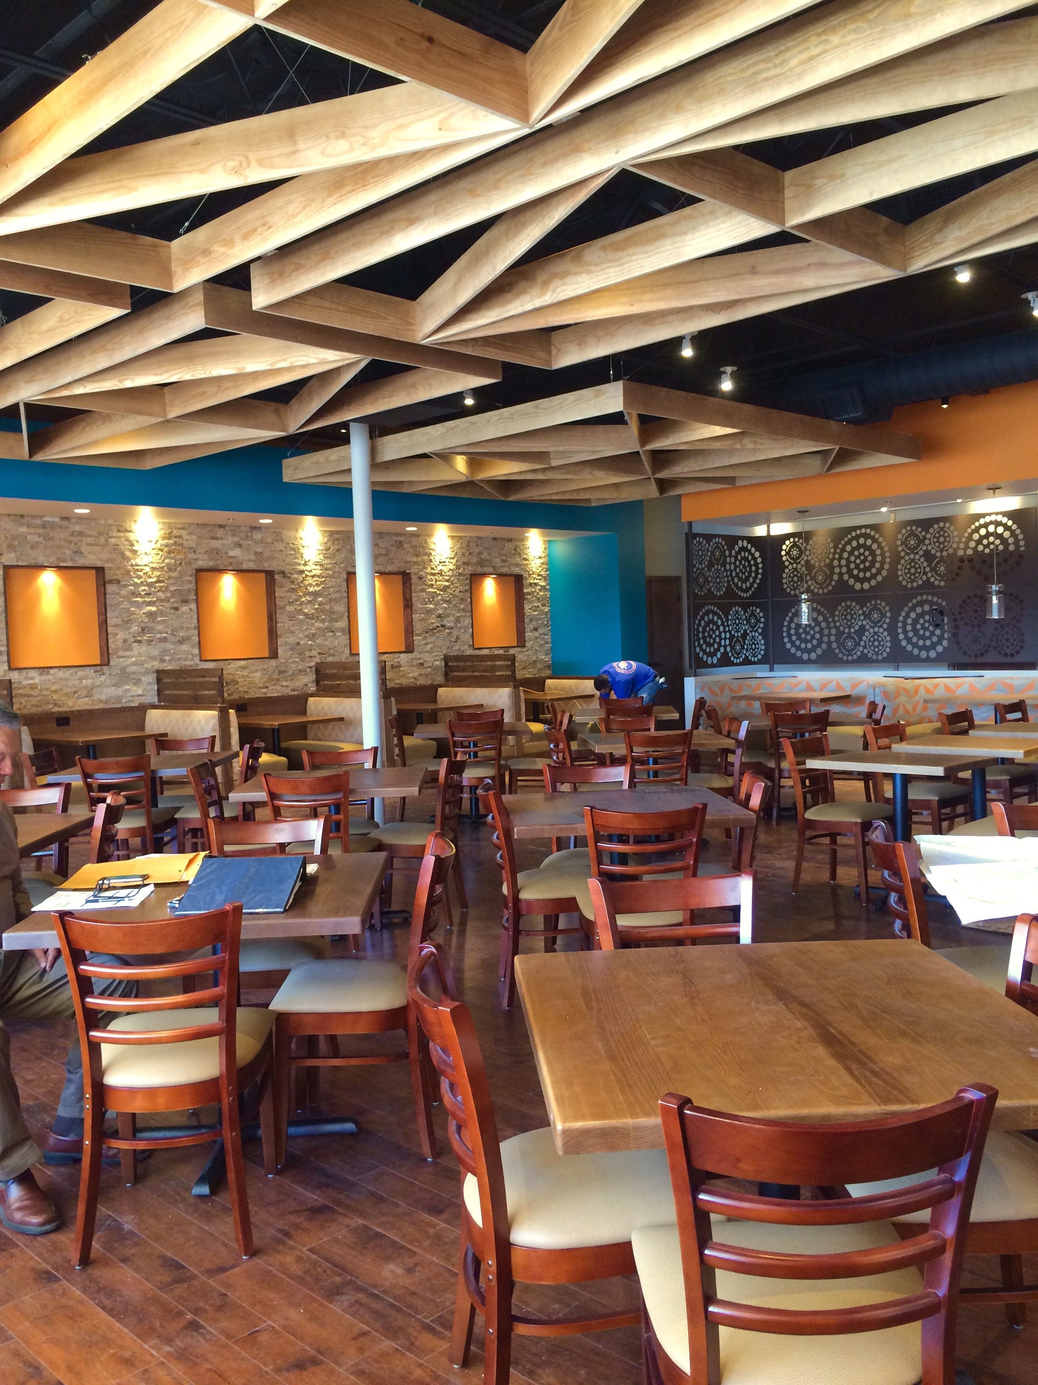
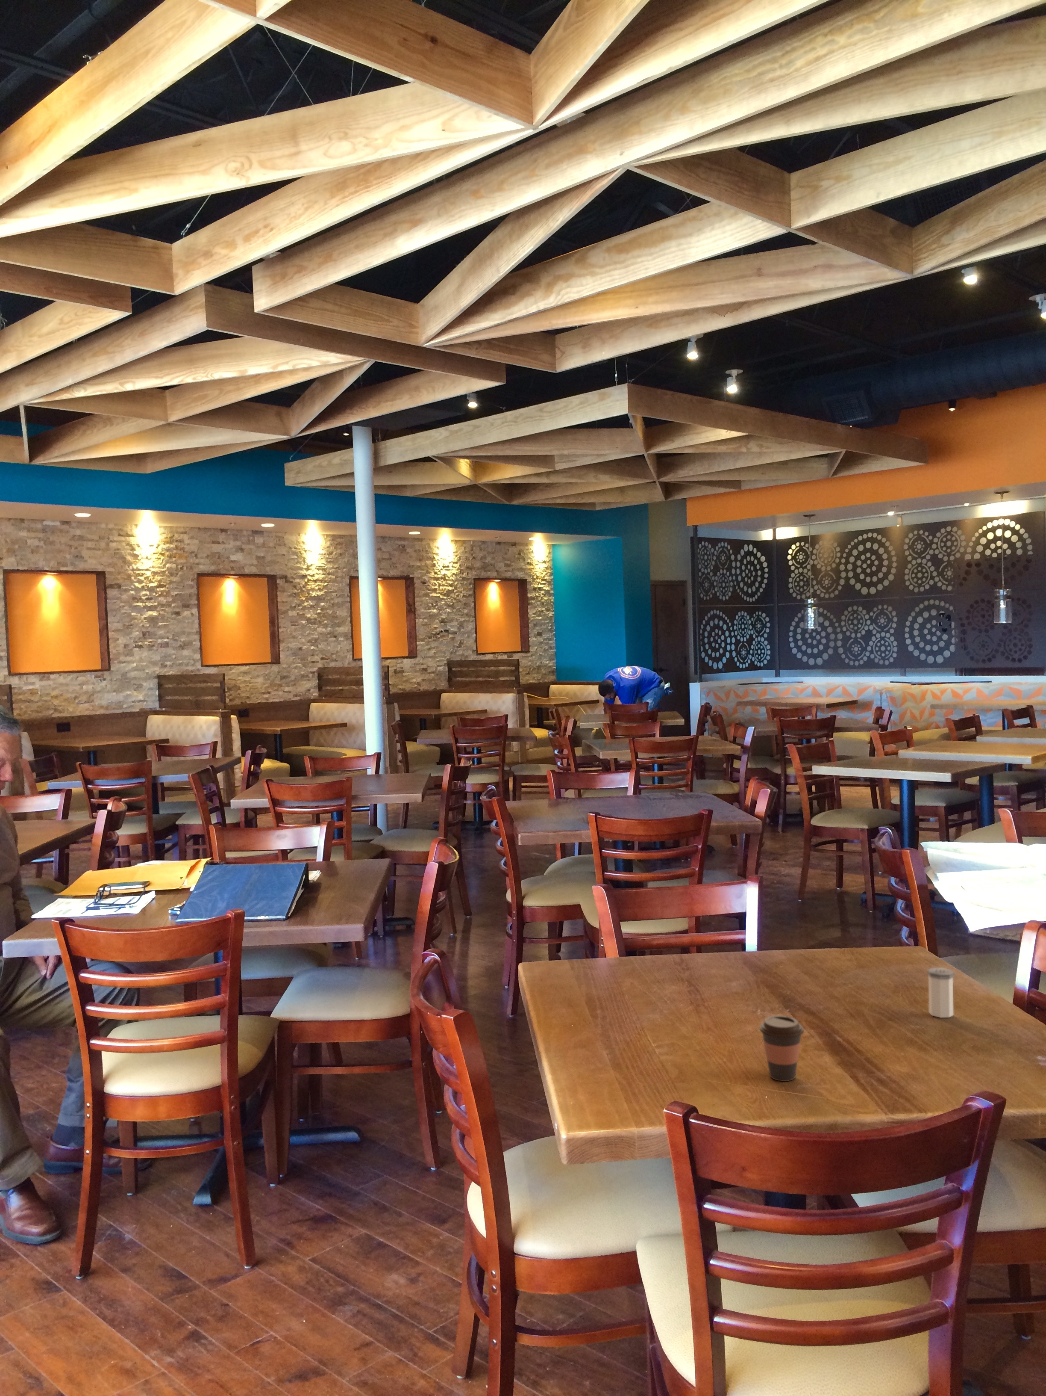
+ coffee cup (782, 1049)
+ salt shaker (941, 993)
